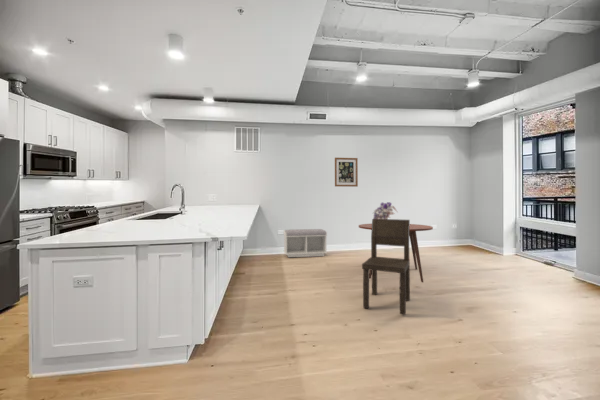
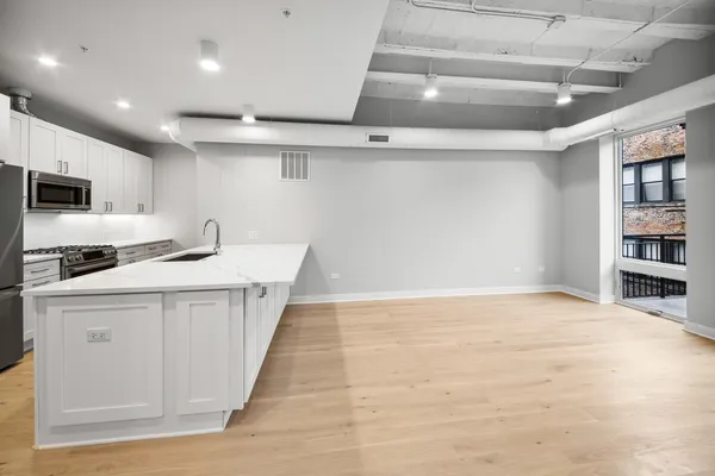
- dining table (411, 246)
- bouquet (386, 213)
- wall art (346, 172)
- bench (304, 242)
- dining chair (387, 261)
